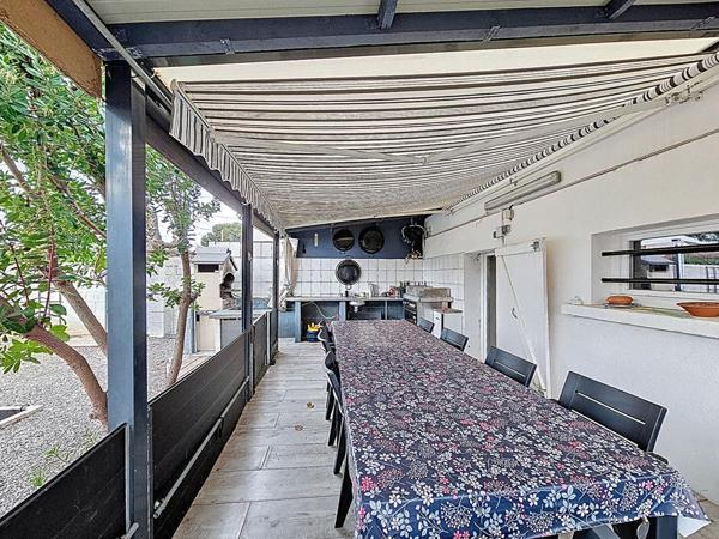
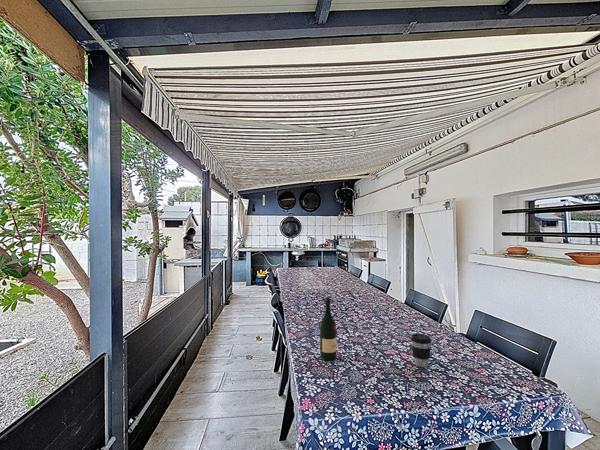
+ coffee cup (421, 350)
+ wine bottle (328, 327)
